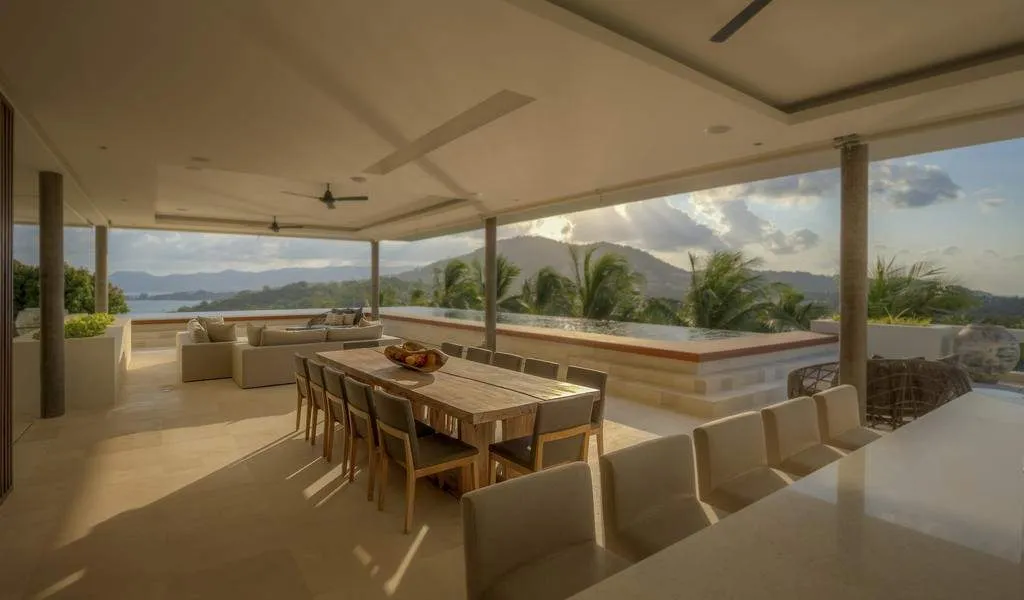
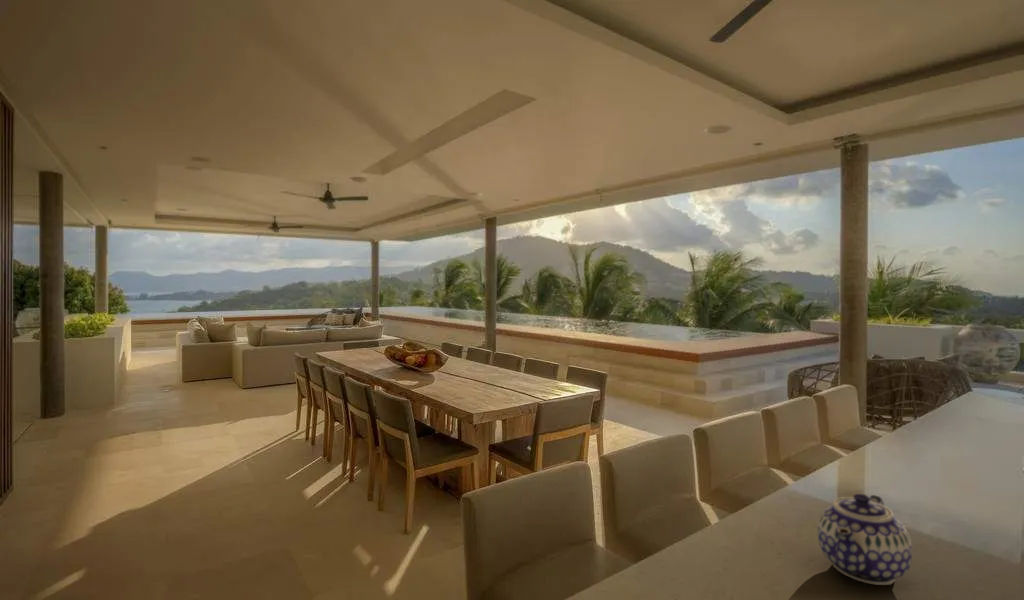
+ teapot (862, 532)
